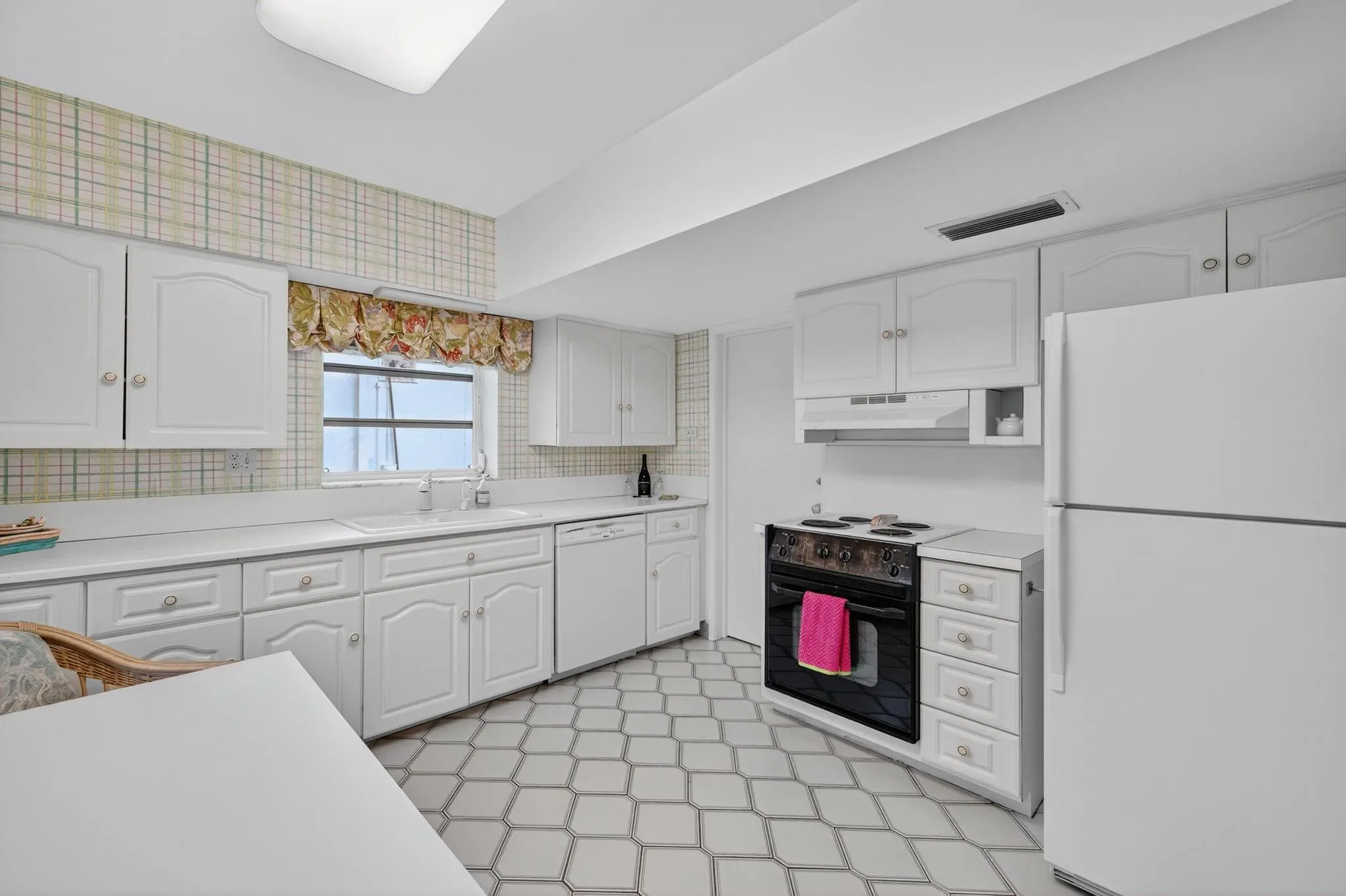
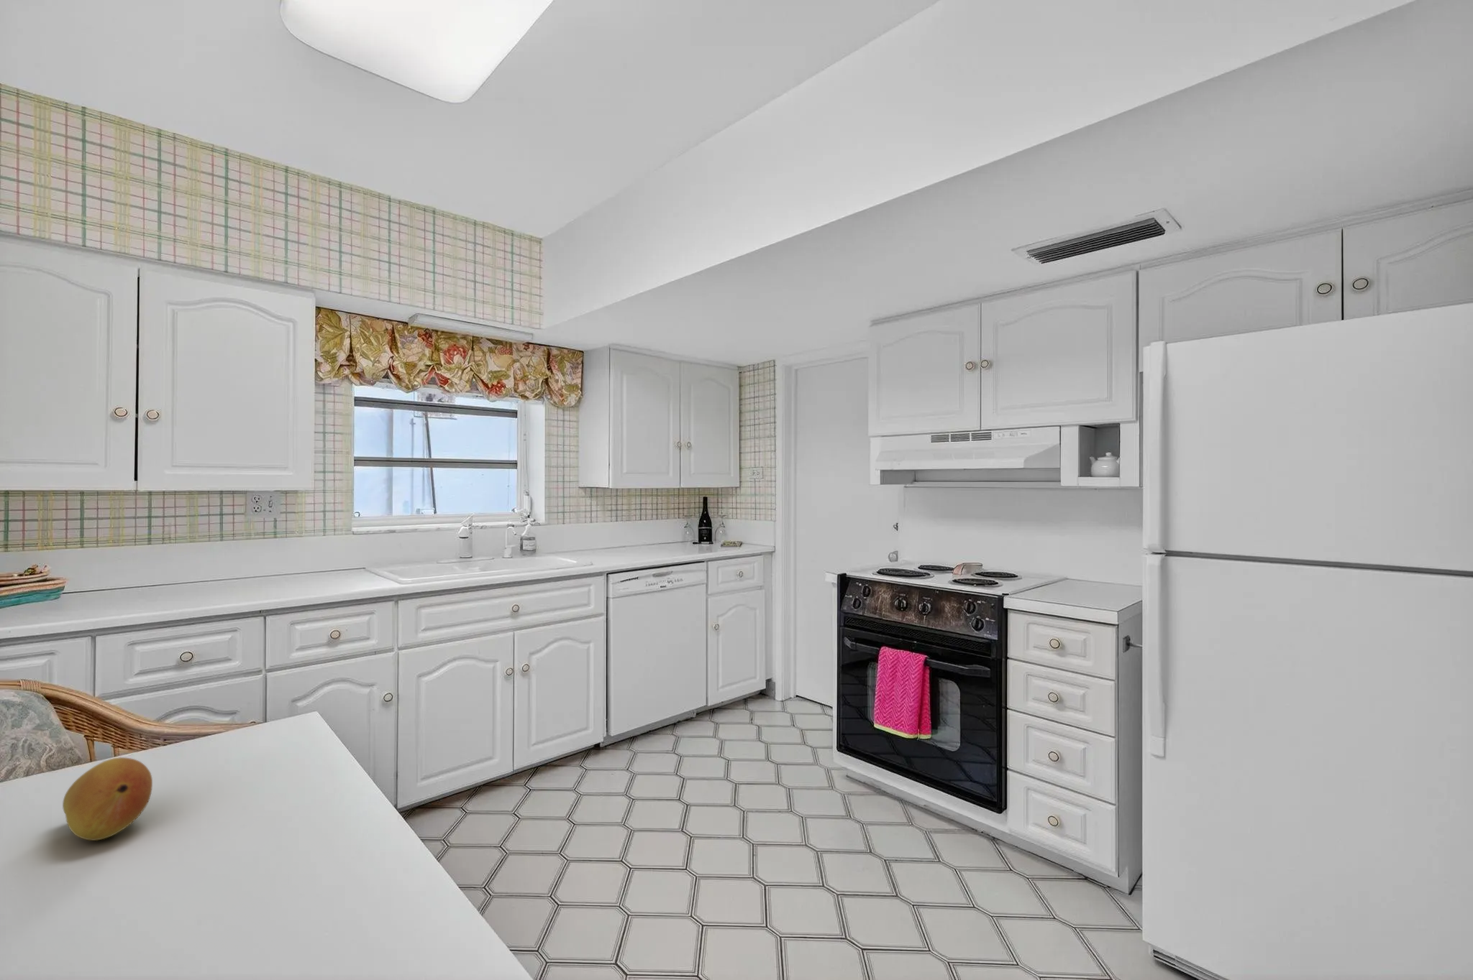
+ fruit (106, 793)
